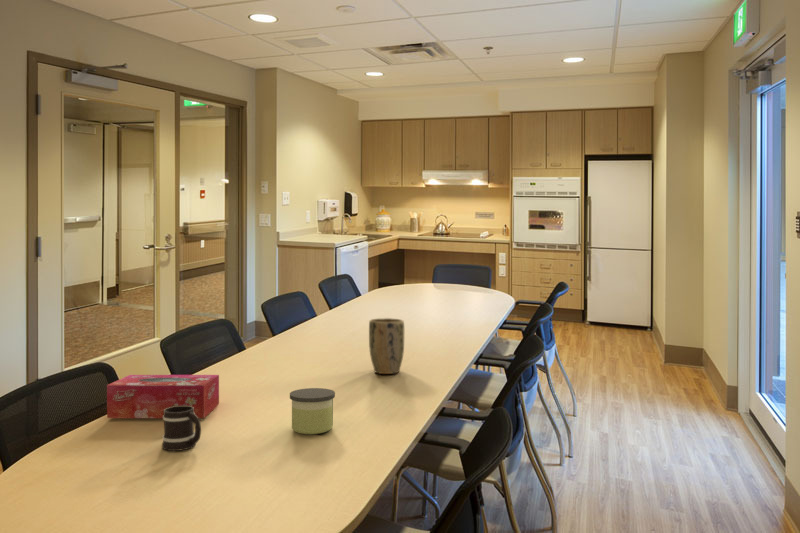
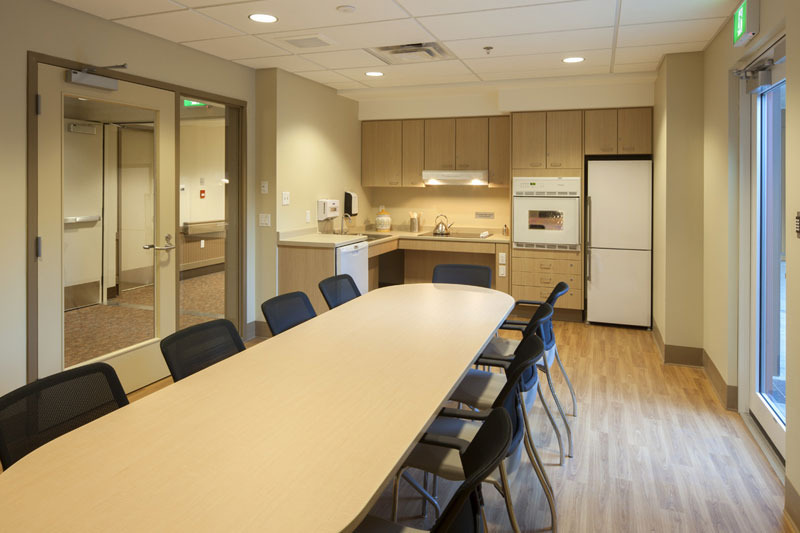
- plant pot (386, 345)
- tissue box (165, 395)
- mug (183, 428)
- candle (312, 411)
